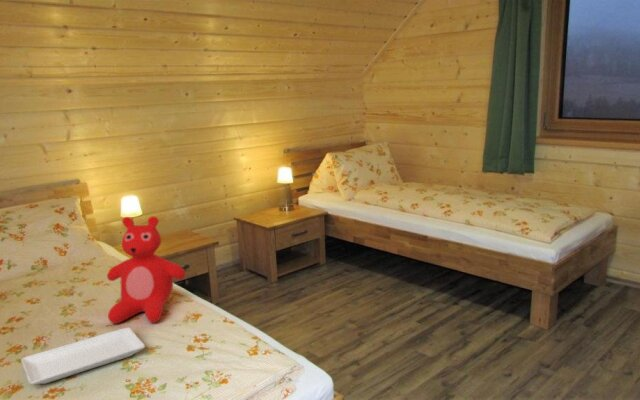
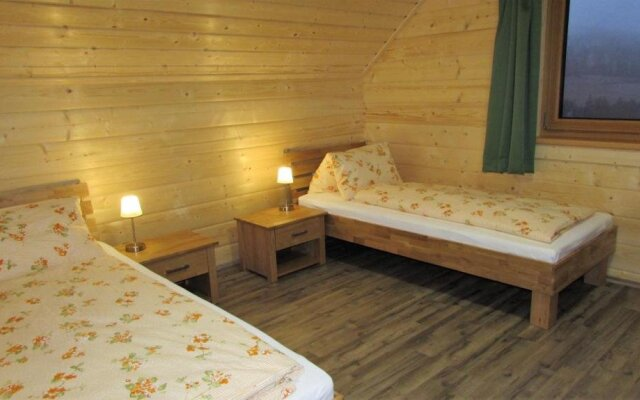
- teddy bear (139, 267)
- tray (85, 356)
